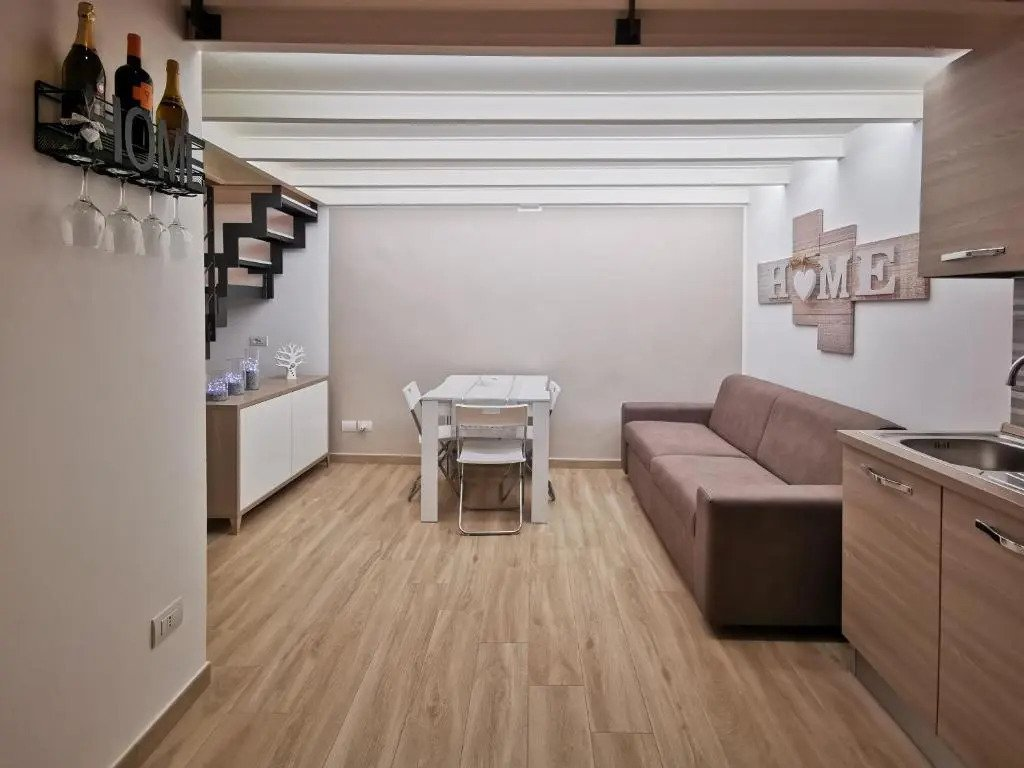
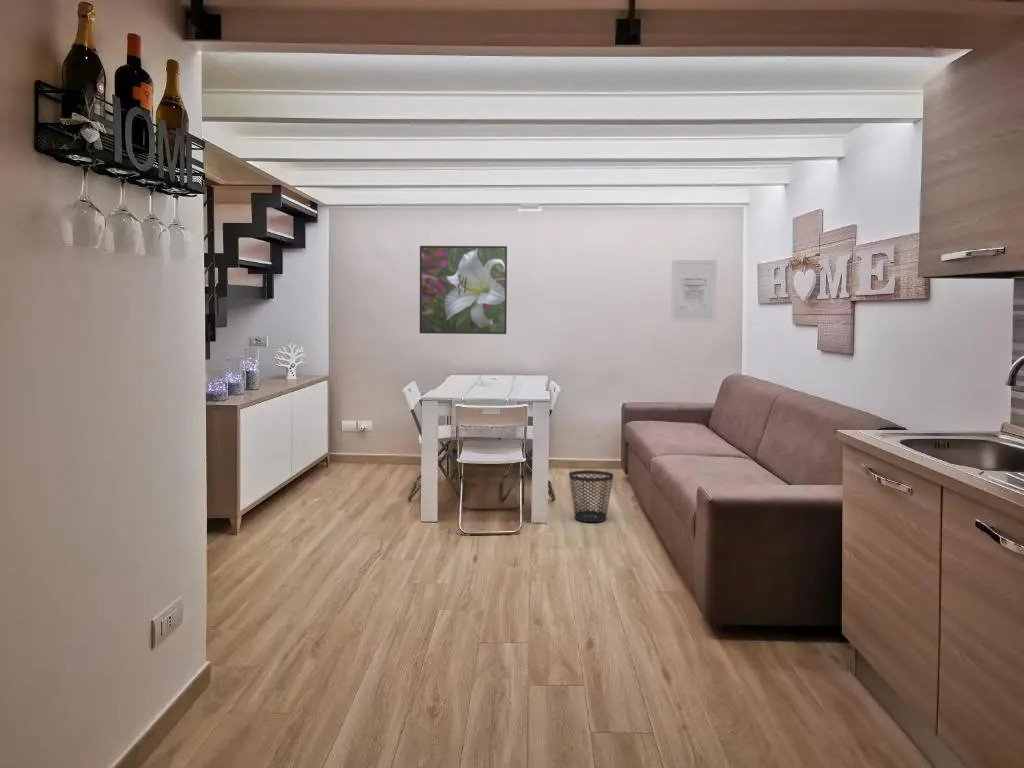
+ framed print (463, 290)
+ wastebasket (590, 497)
+ wall art (693, 291)
